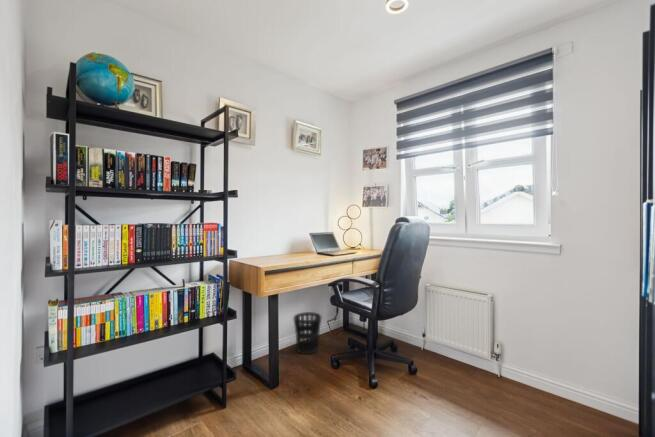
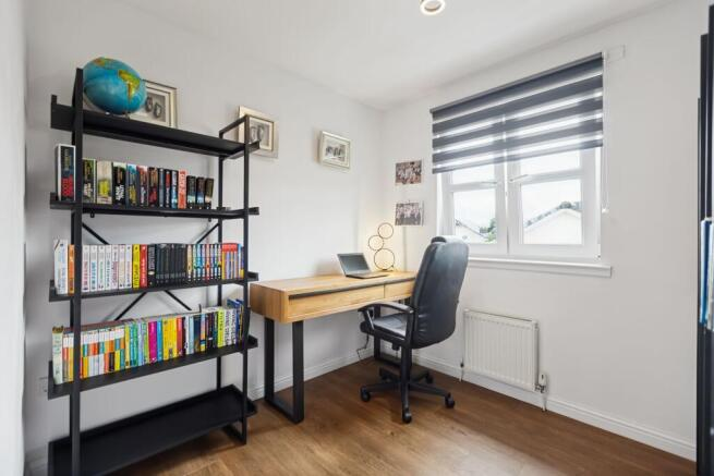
- wastebasket (307, 332)
